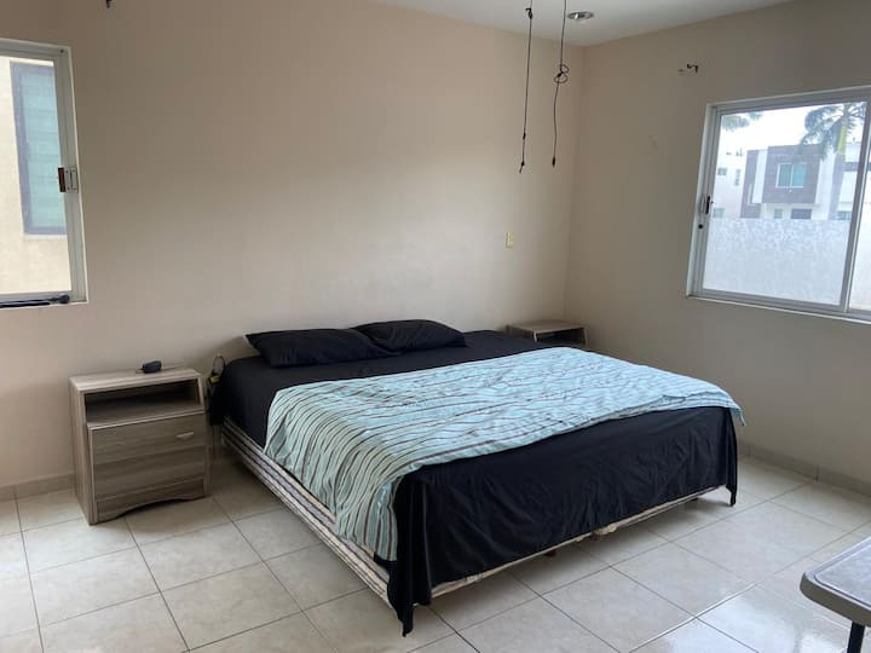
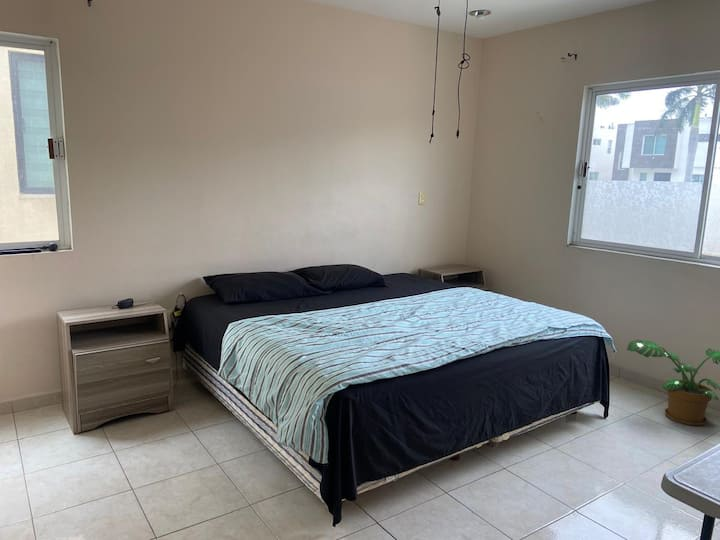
+ potted plant (677, 379)
